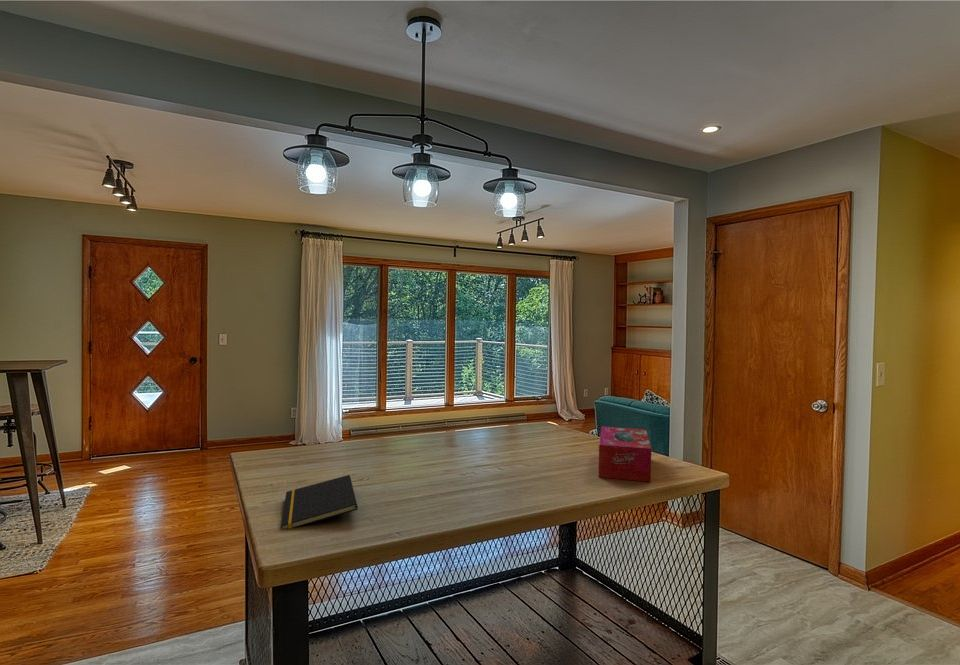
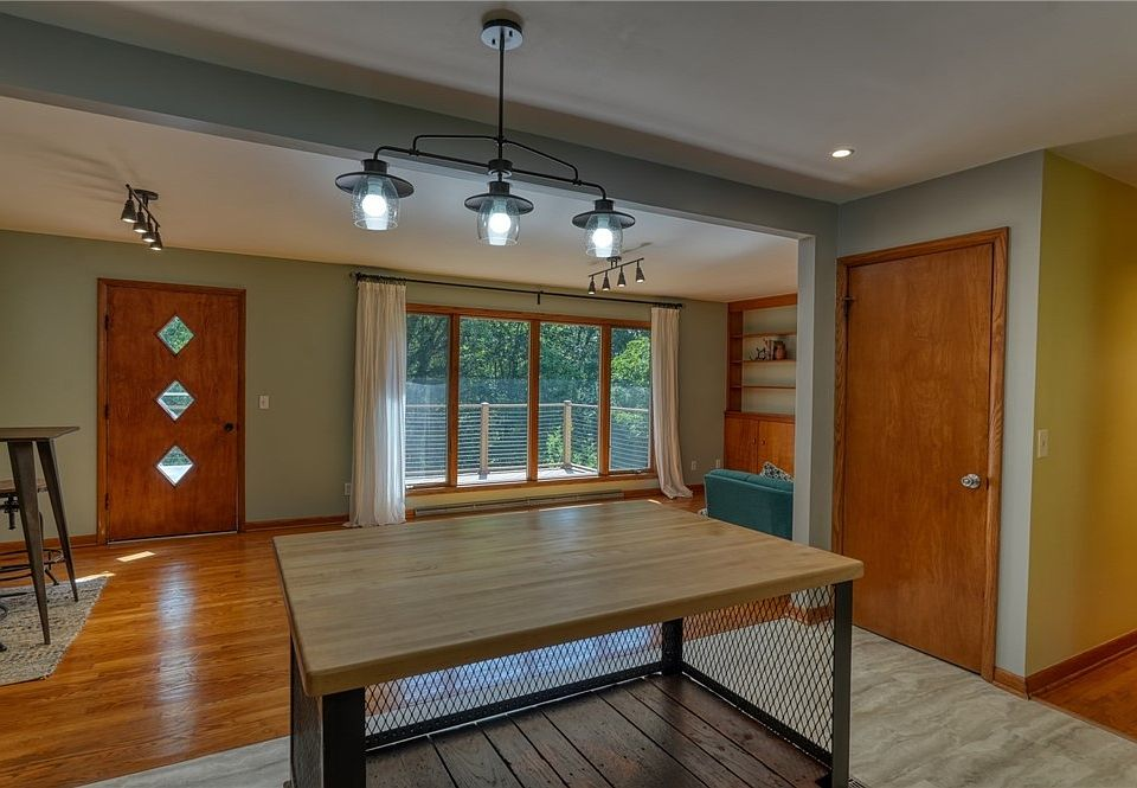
- tissue box (623, 451)
- notepad (319, 500)
